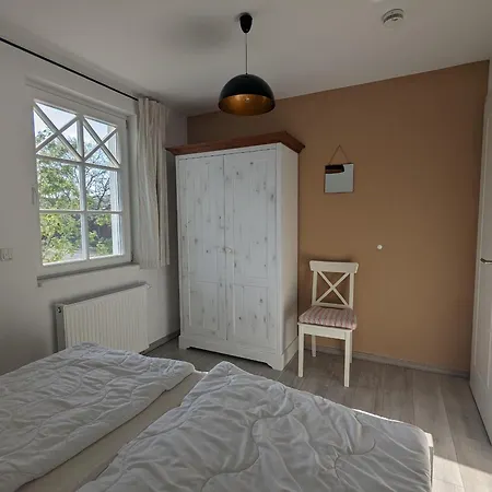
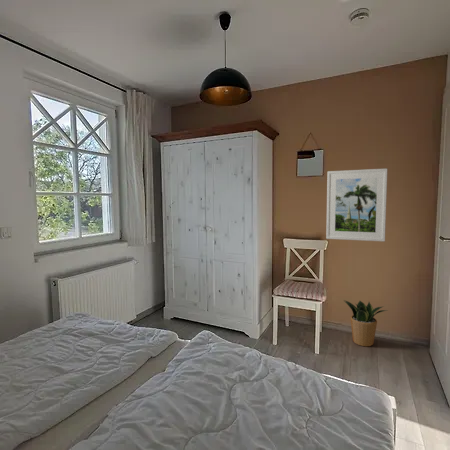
+ potted plant (364, 322)
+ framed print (355, 205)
